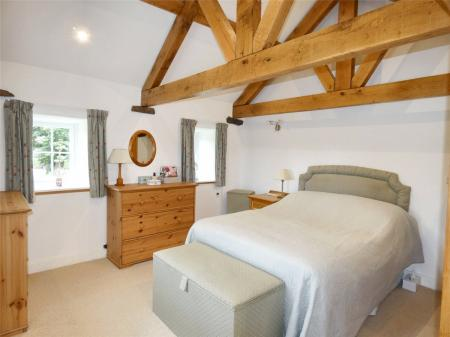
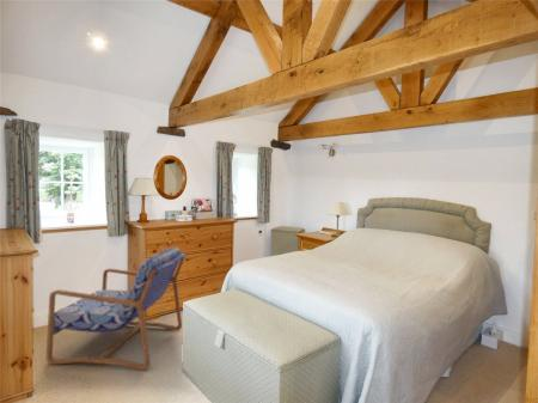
+ armchair (123, 298)
